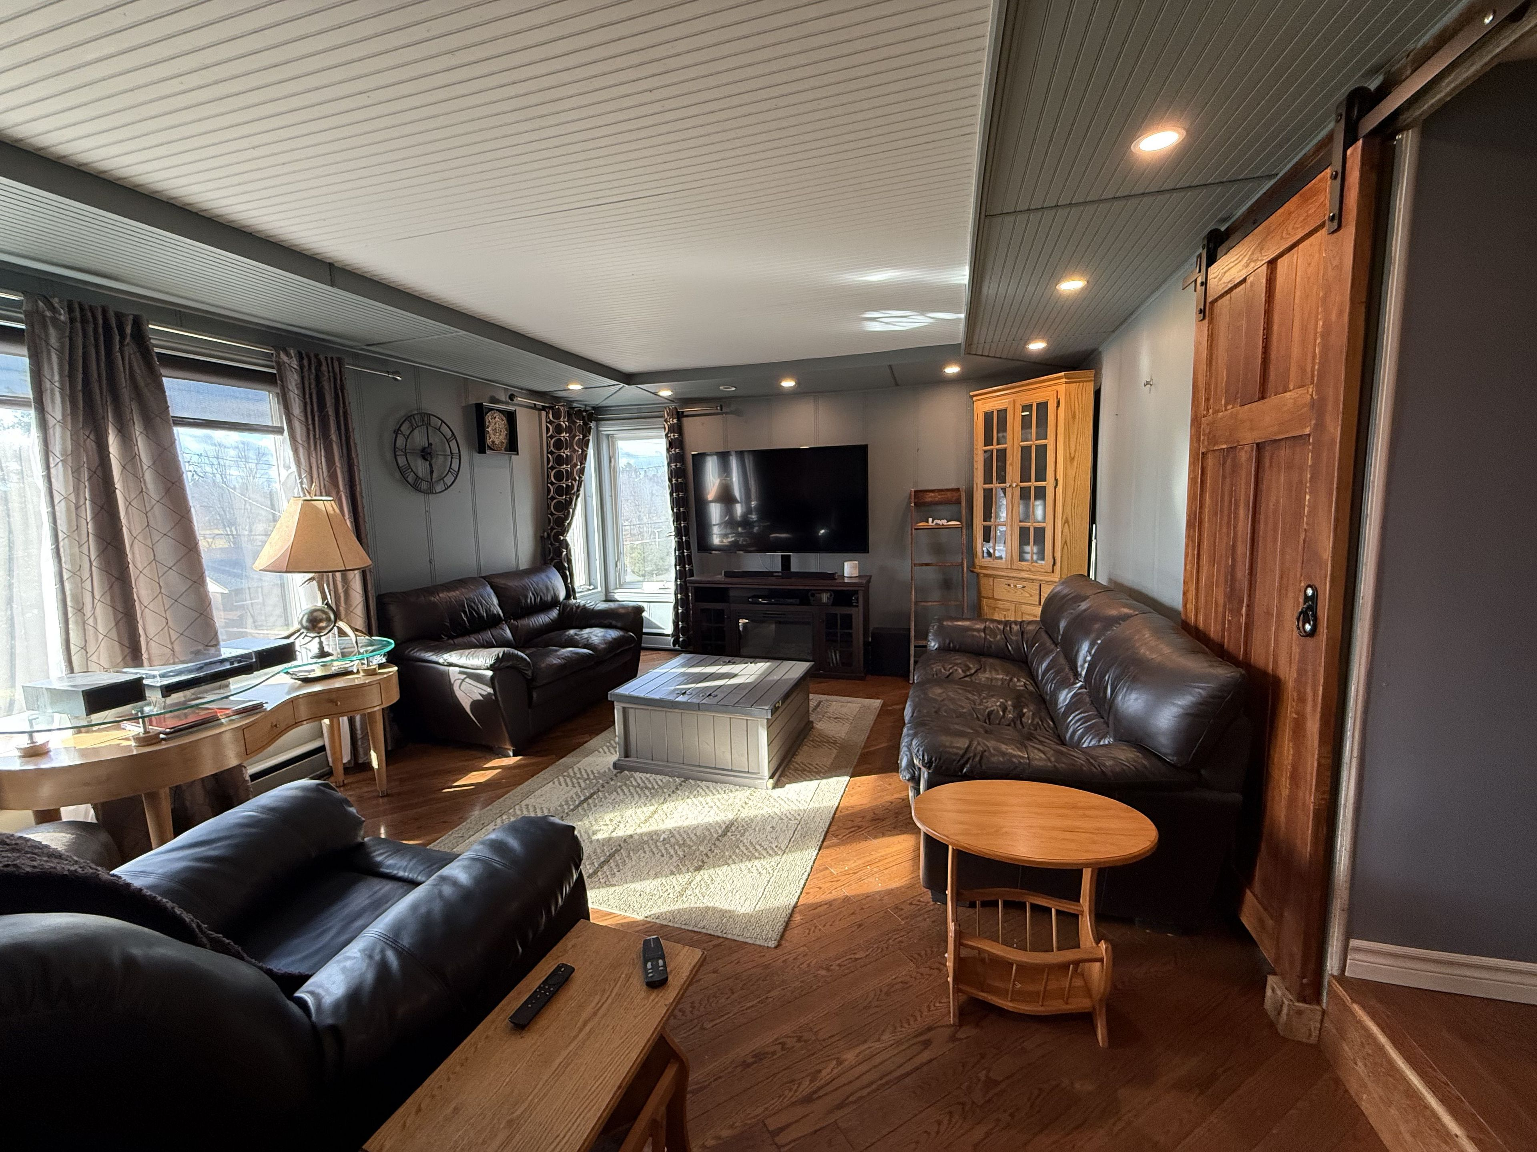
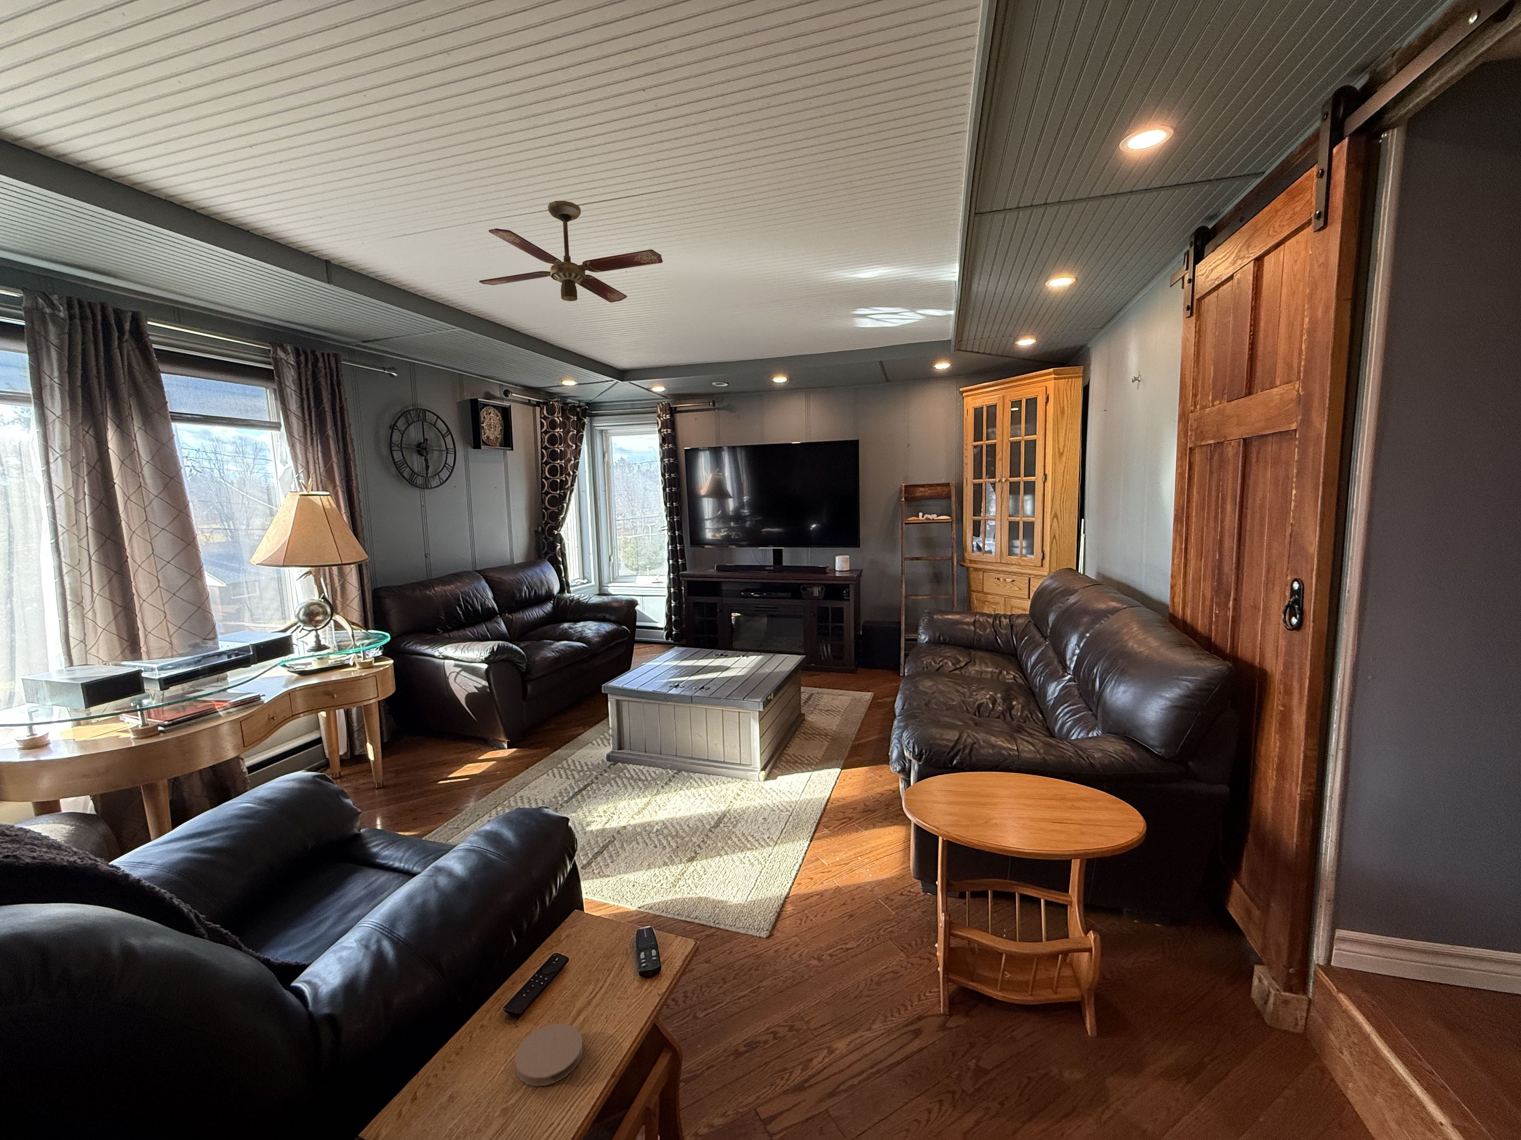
+ coaster (550, 1053)
+ ceiling fan (566, 255)
